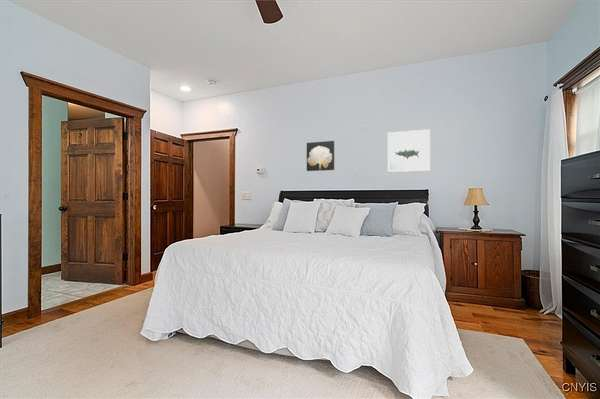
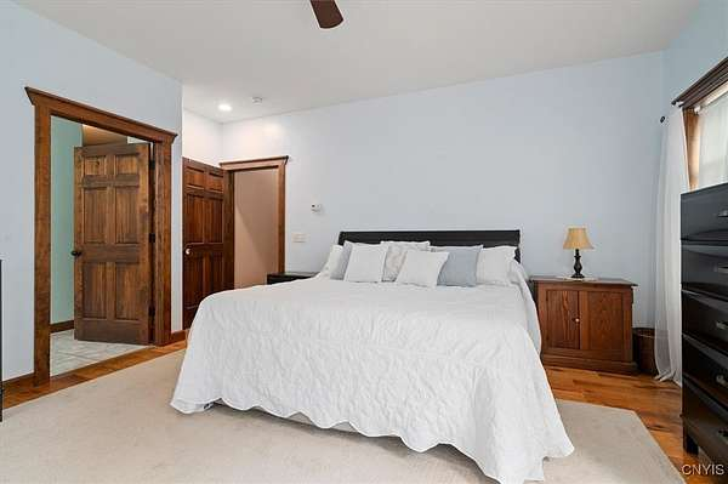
- wall art (408, 151)
- wall art (320, 156)
